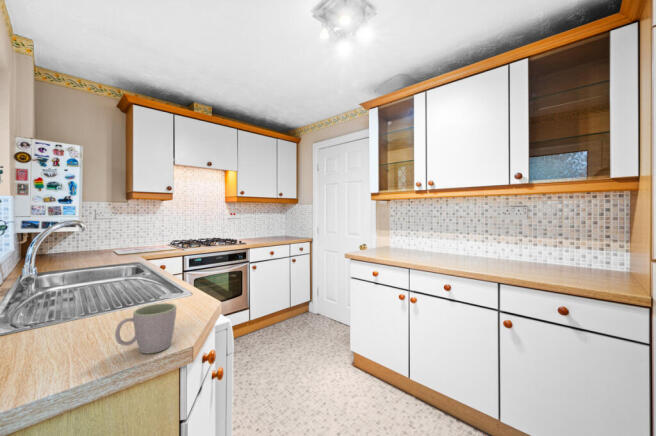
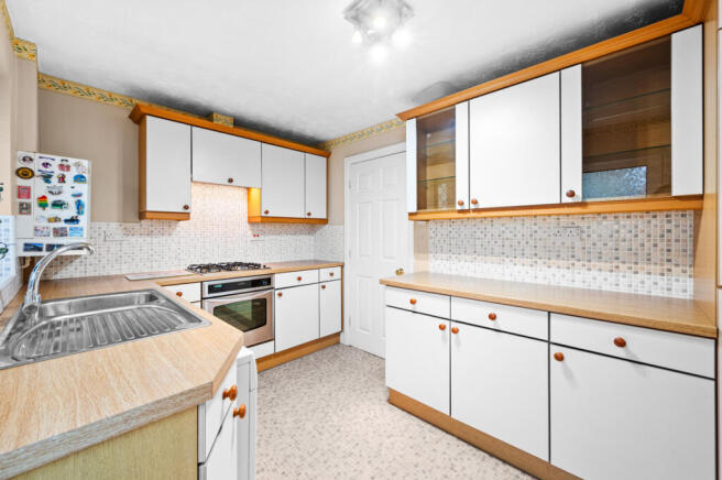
- mug (147, 330)
